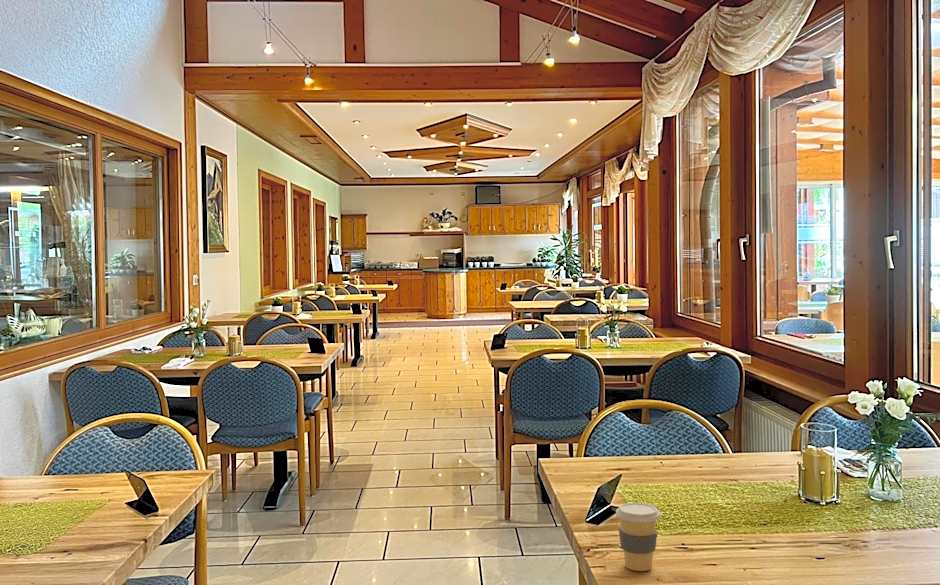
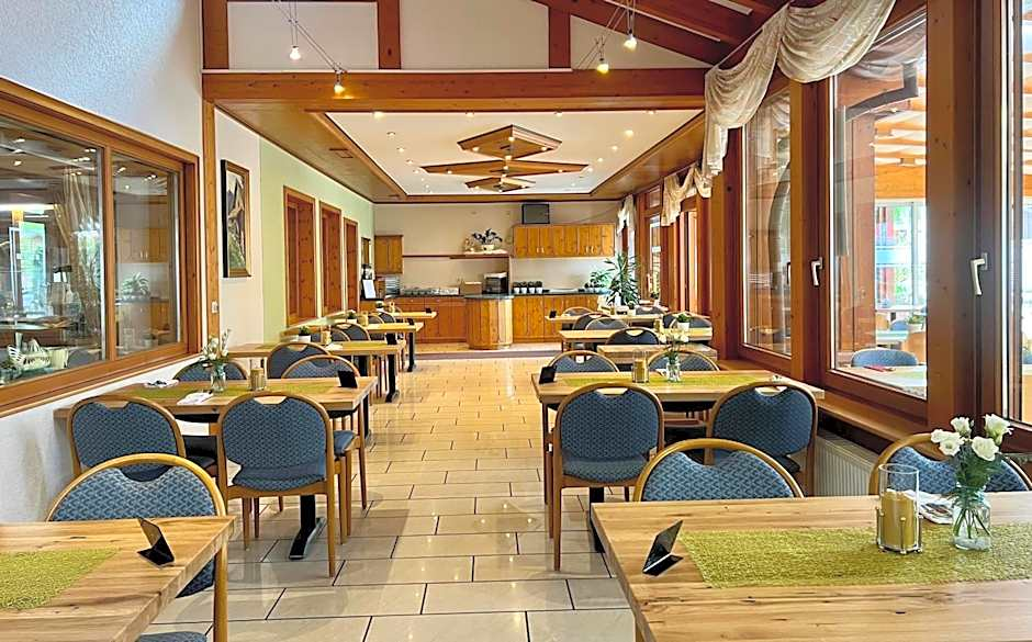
- coffee cup (638, 537)
